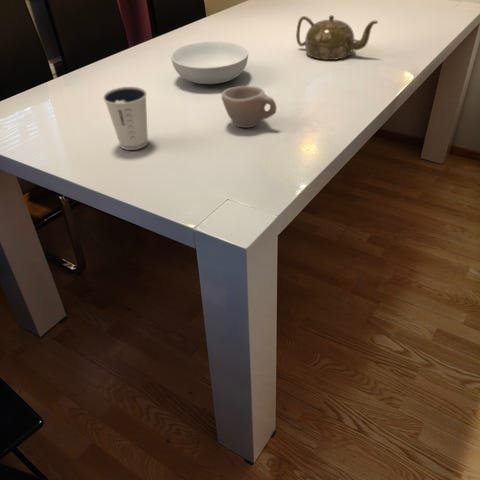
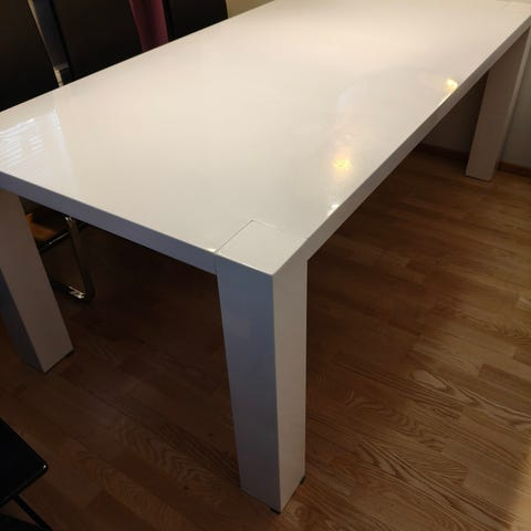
- serving bowl (210, 65)
- teapot (334, 35)
- cup (250, 108)
- dixie cup (129, 120)
